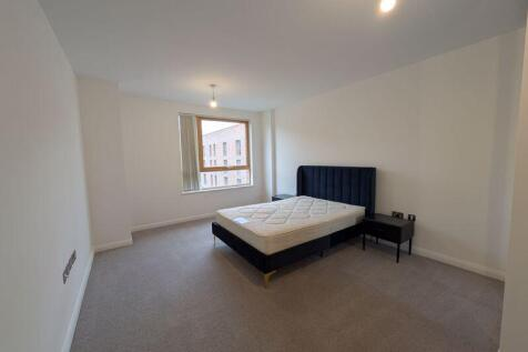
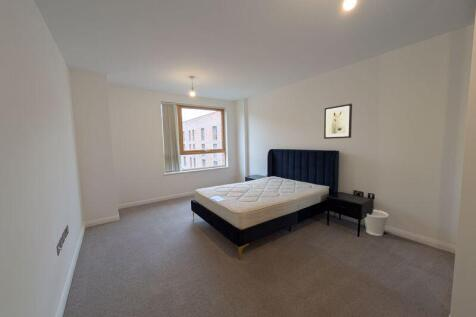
+ wall art (337, 122)
+ wastebasket (374, 222)
